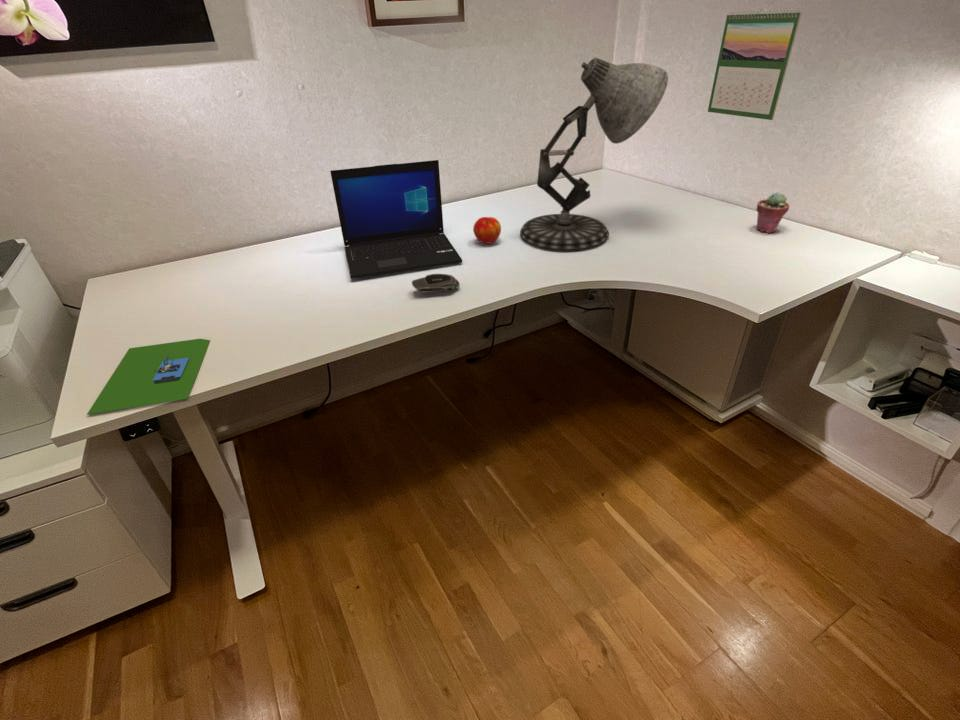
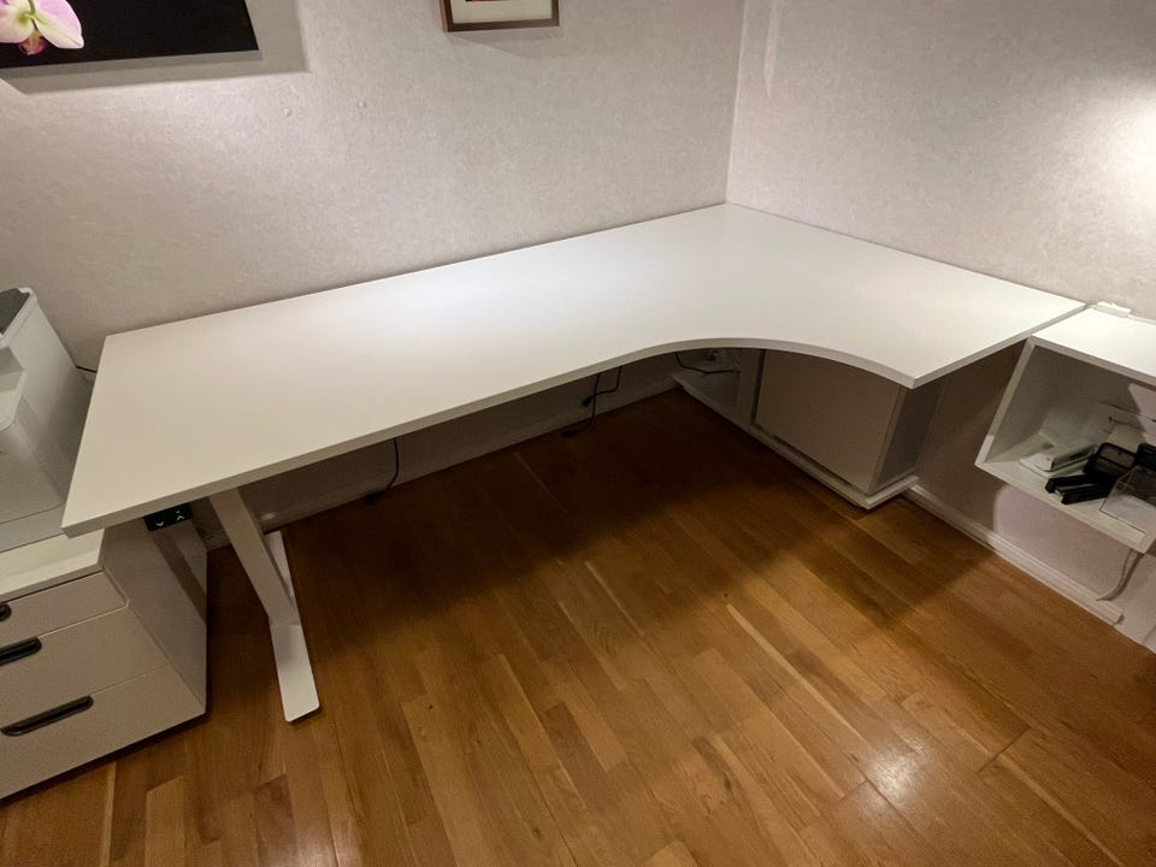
- apple (487, 230)
- laptop (396, 217)
- desk lamp (577, 145)
- calendar (750, 64)
- computer mouse (435, 282)
- potted succulent (771, 211)
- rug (153, 366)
